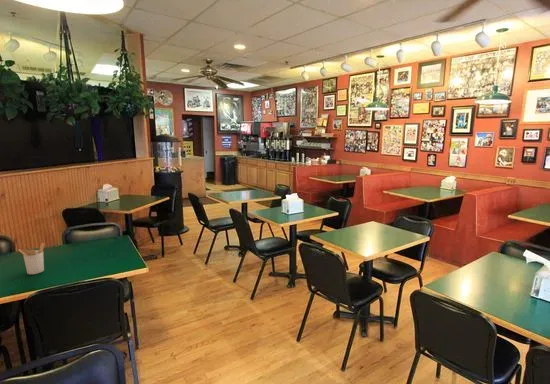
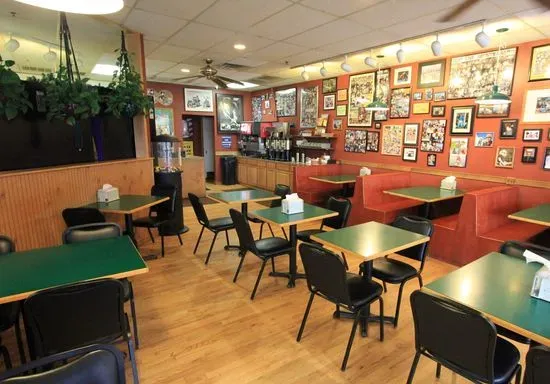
- utensil holder (32, 259)
